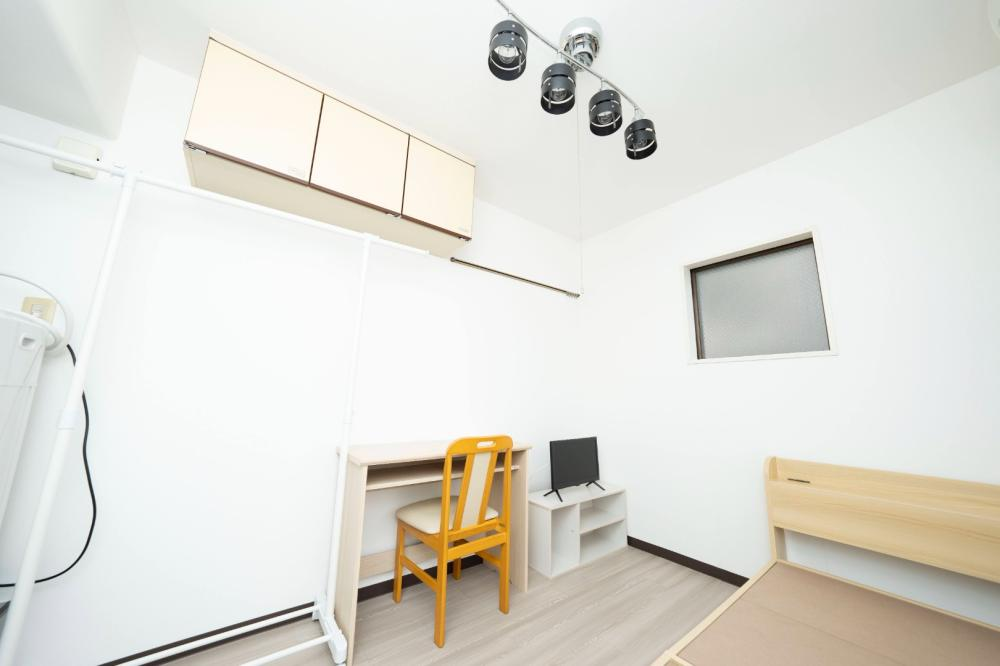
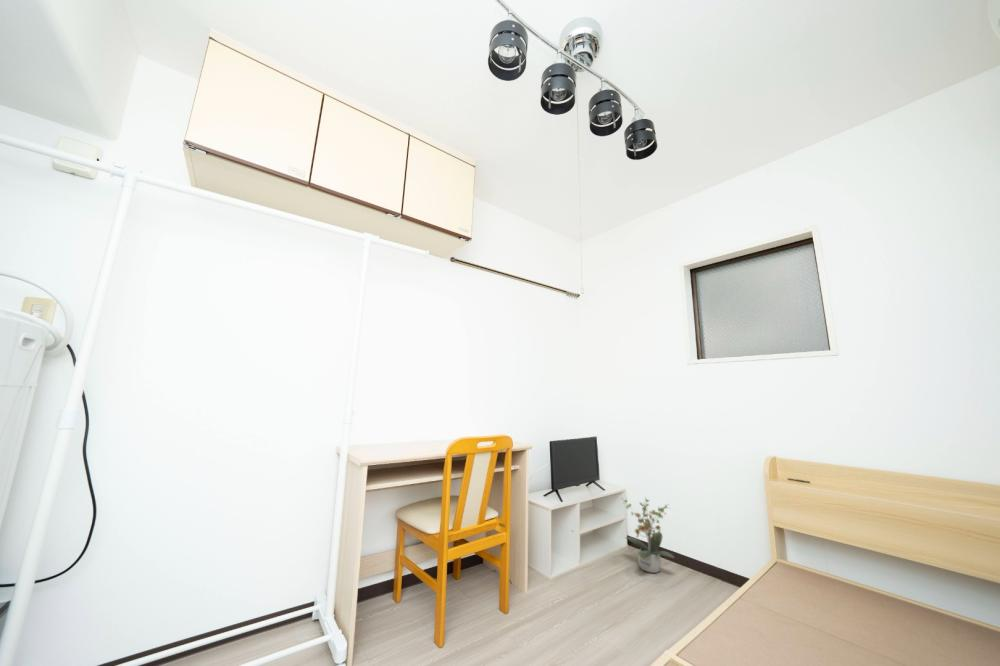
+ potted plant (647, 533)
